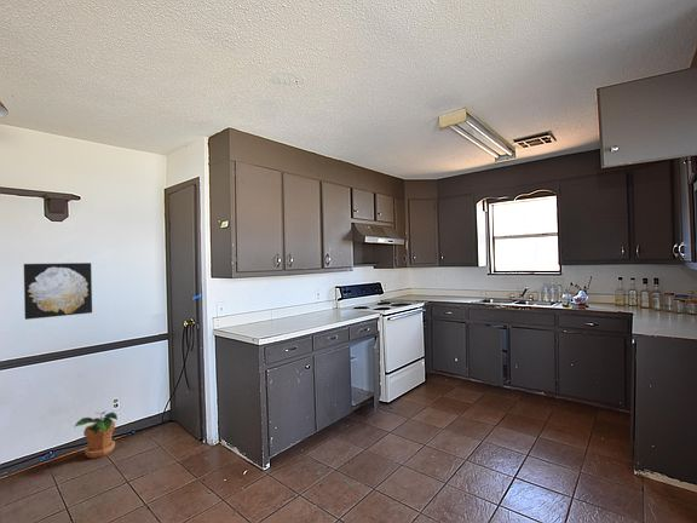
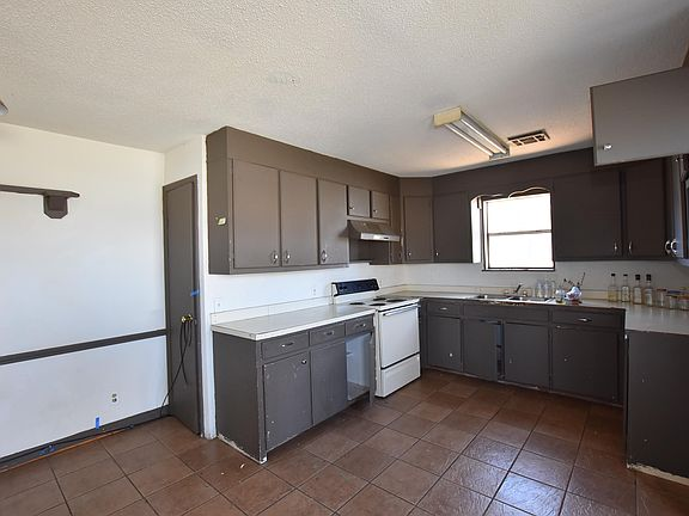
- wall art (59, 289)
- potted plant (98, 435)
